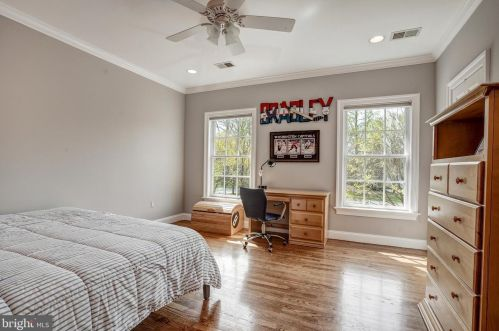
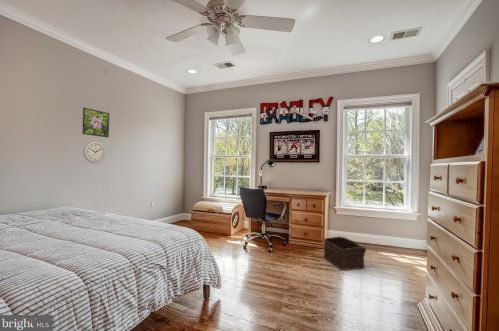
+ wall clock (95, 152)
+ basket (345, 250)
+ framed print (96, 123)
